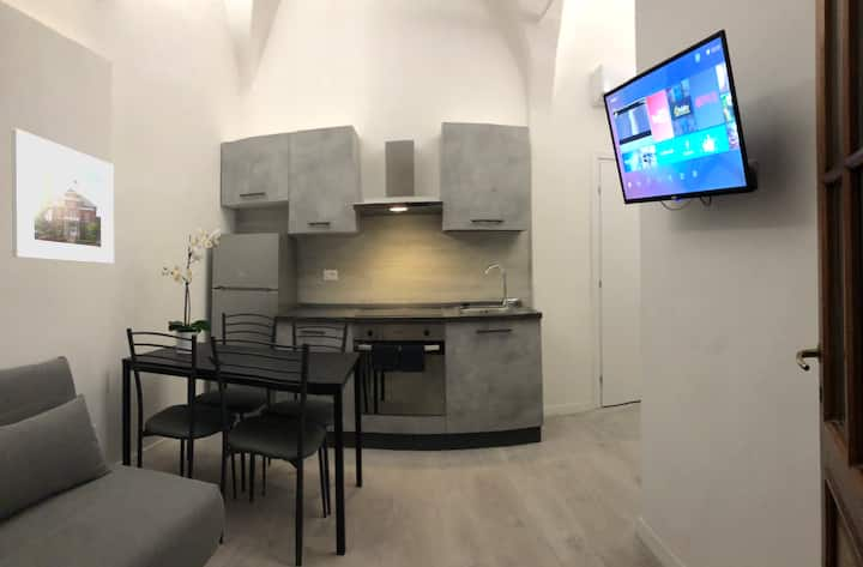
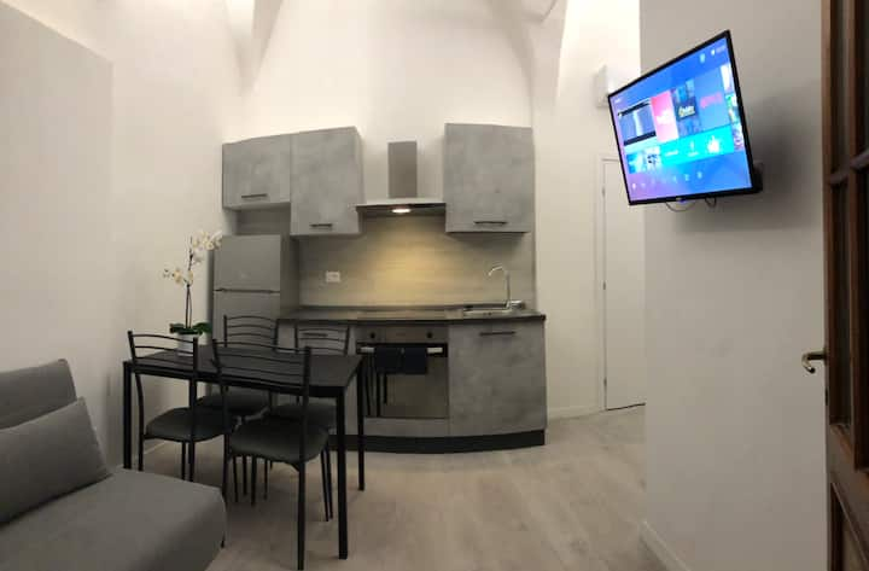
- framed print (70, 204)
